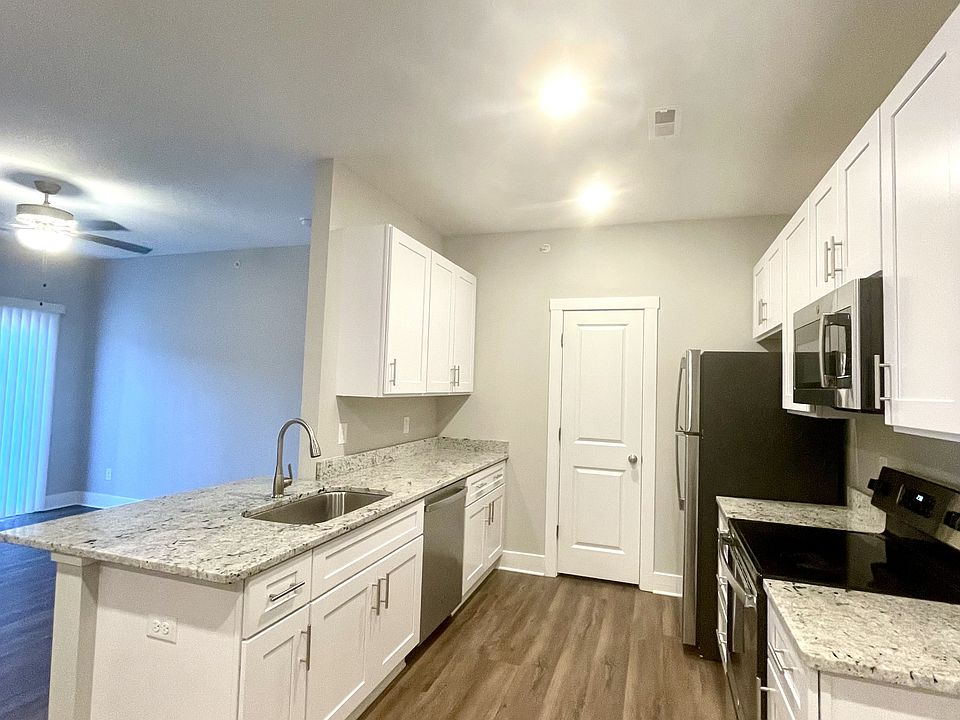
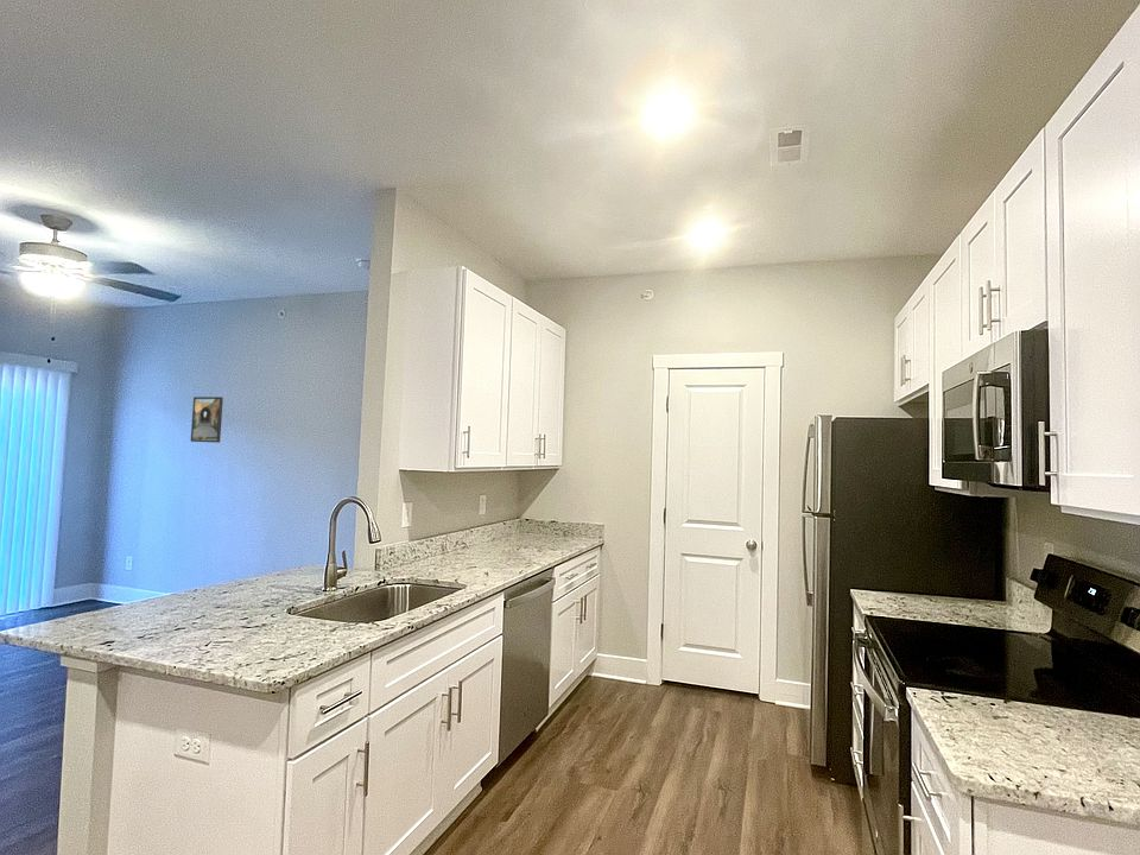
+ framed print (207, 419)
